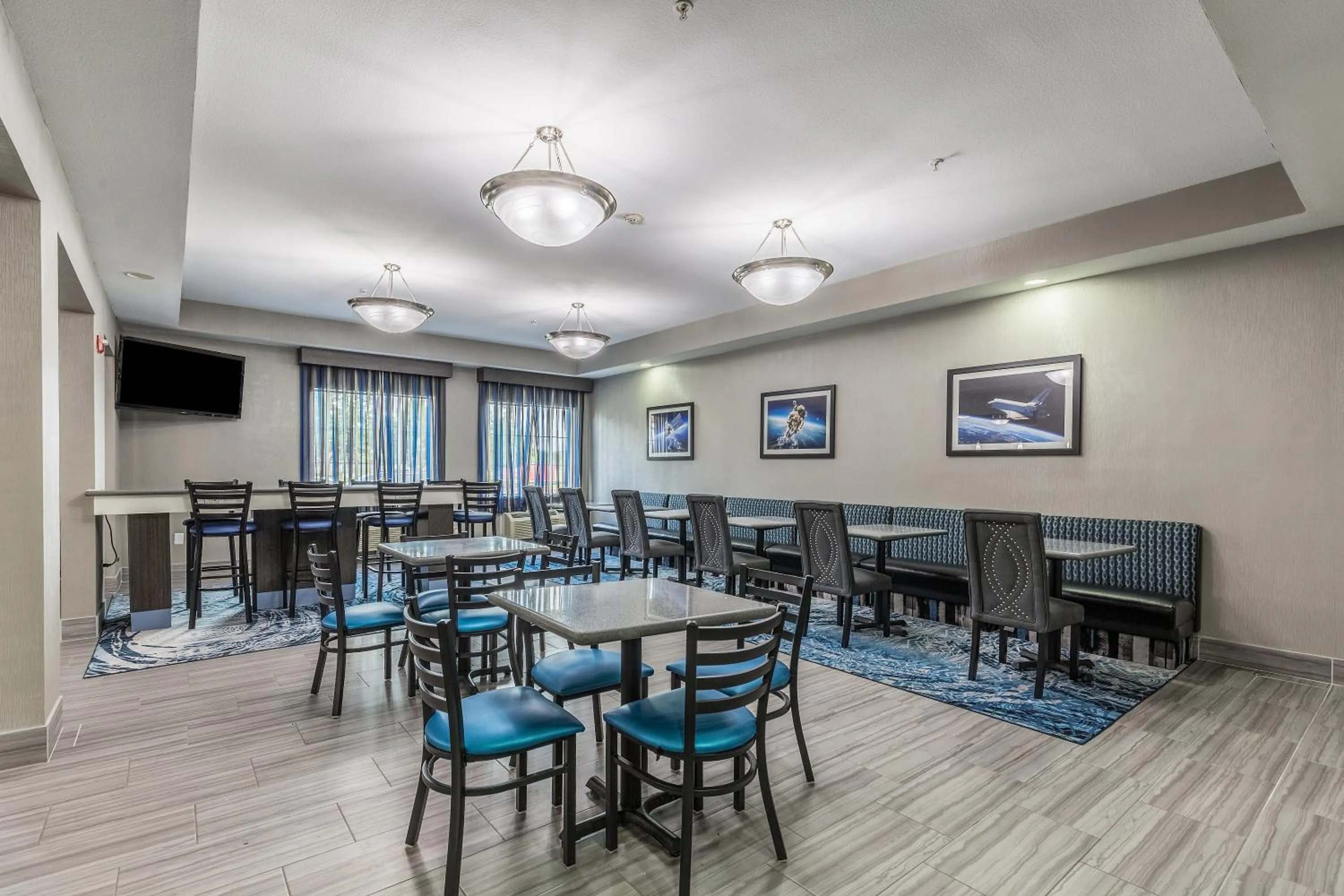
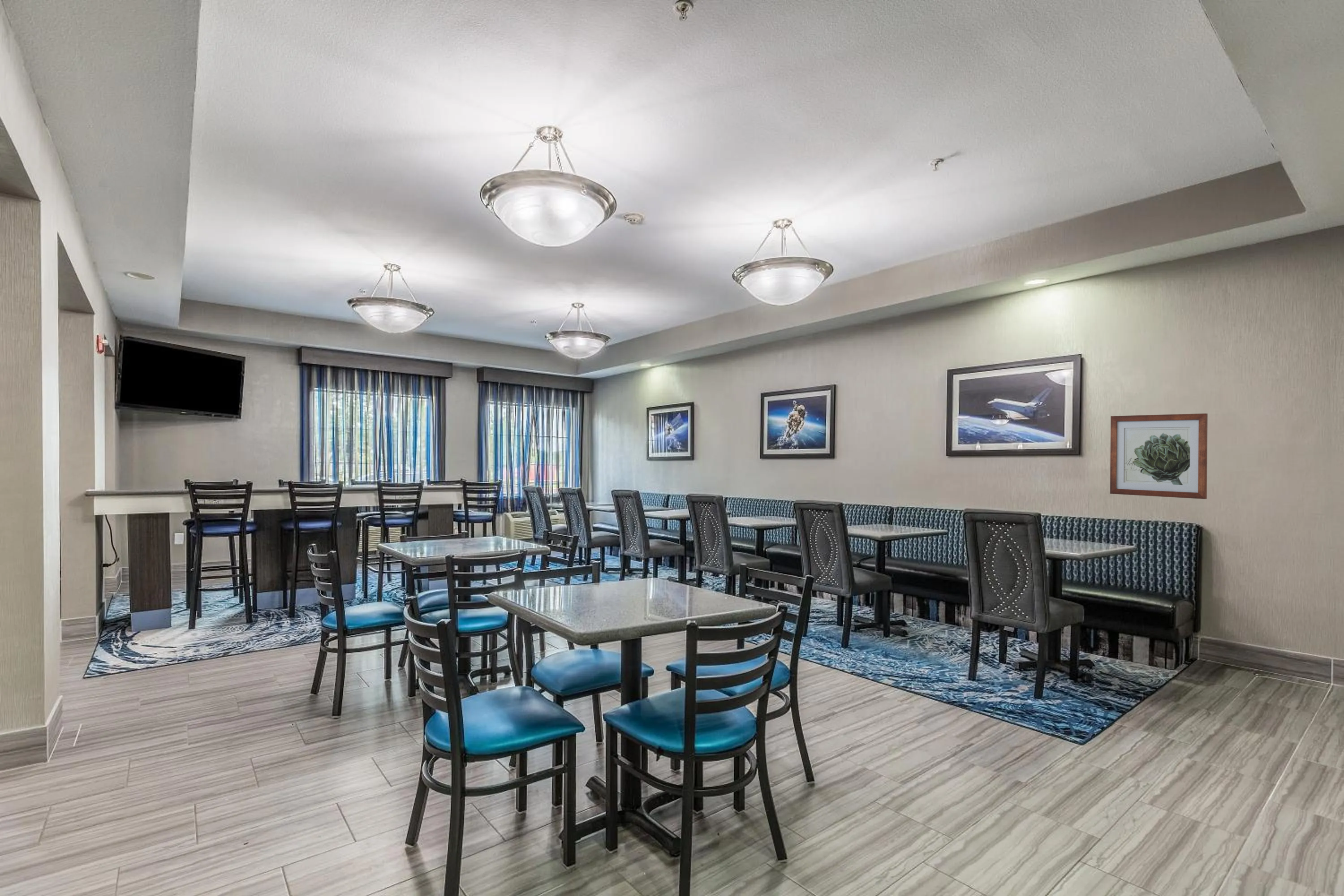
+ wall art (1156, 455)
